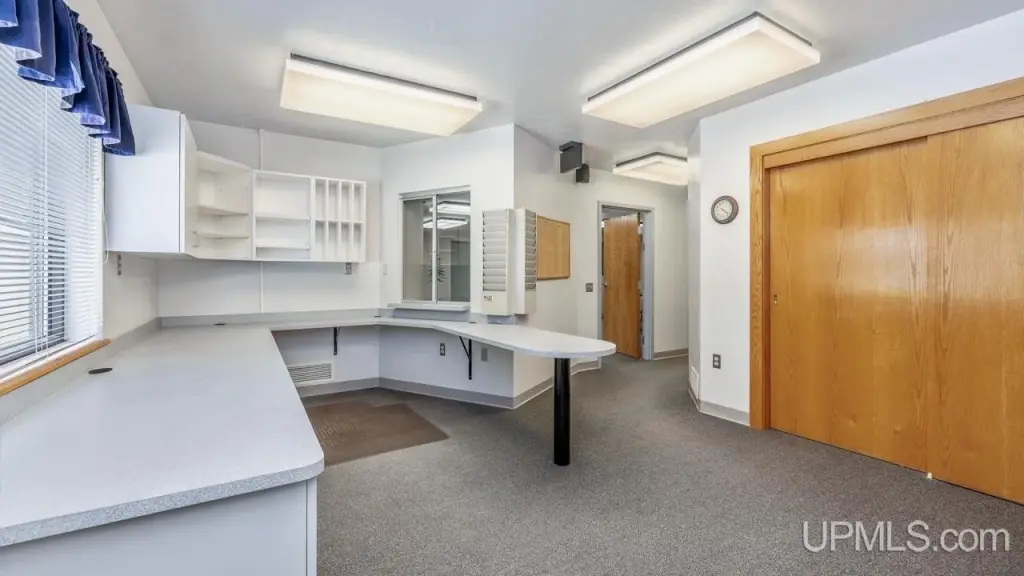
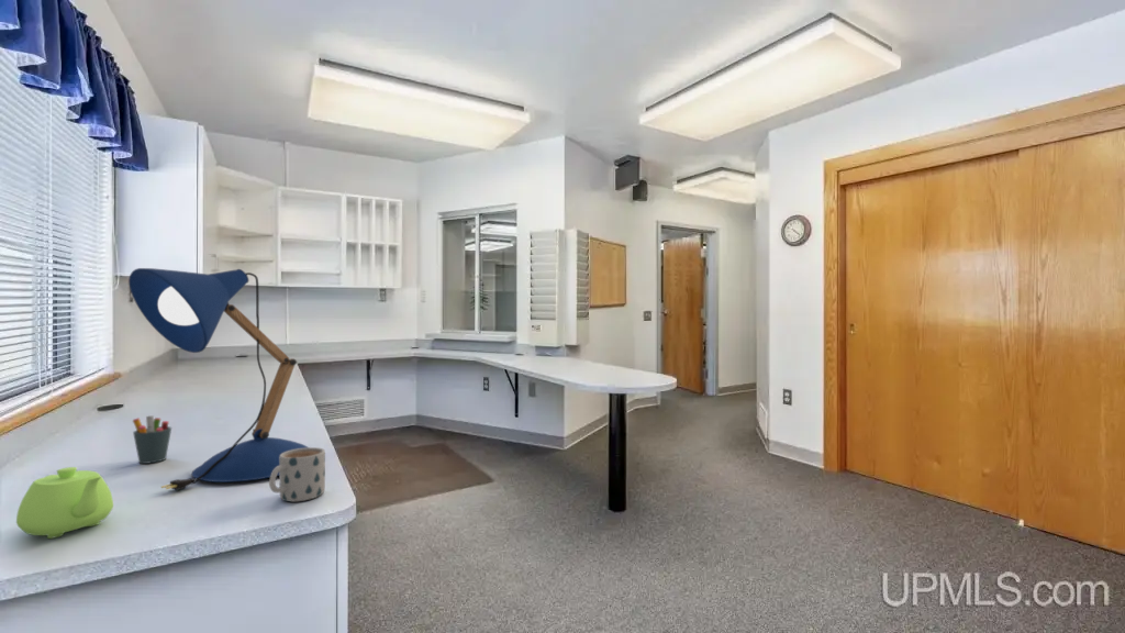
+ mug (296, 476)
+ desk lamp (258, 365)
+ teapot (69, 498)
+ pen holder (152, 436)
